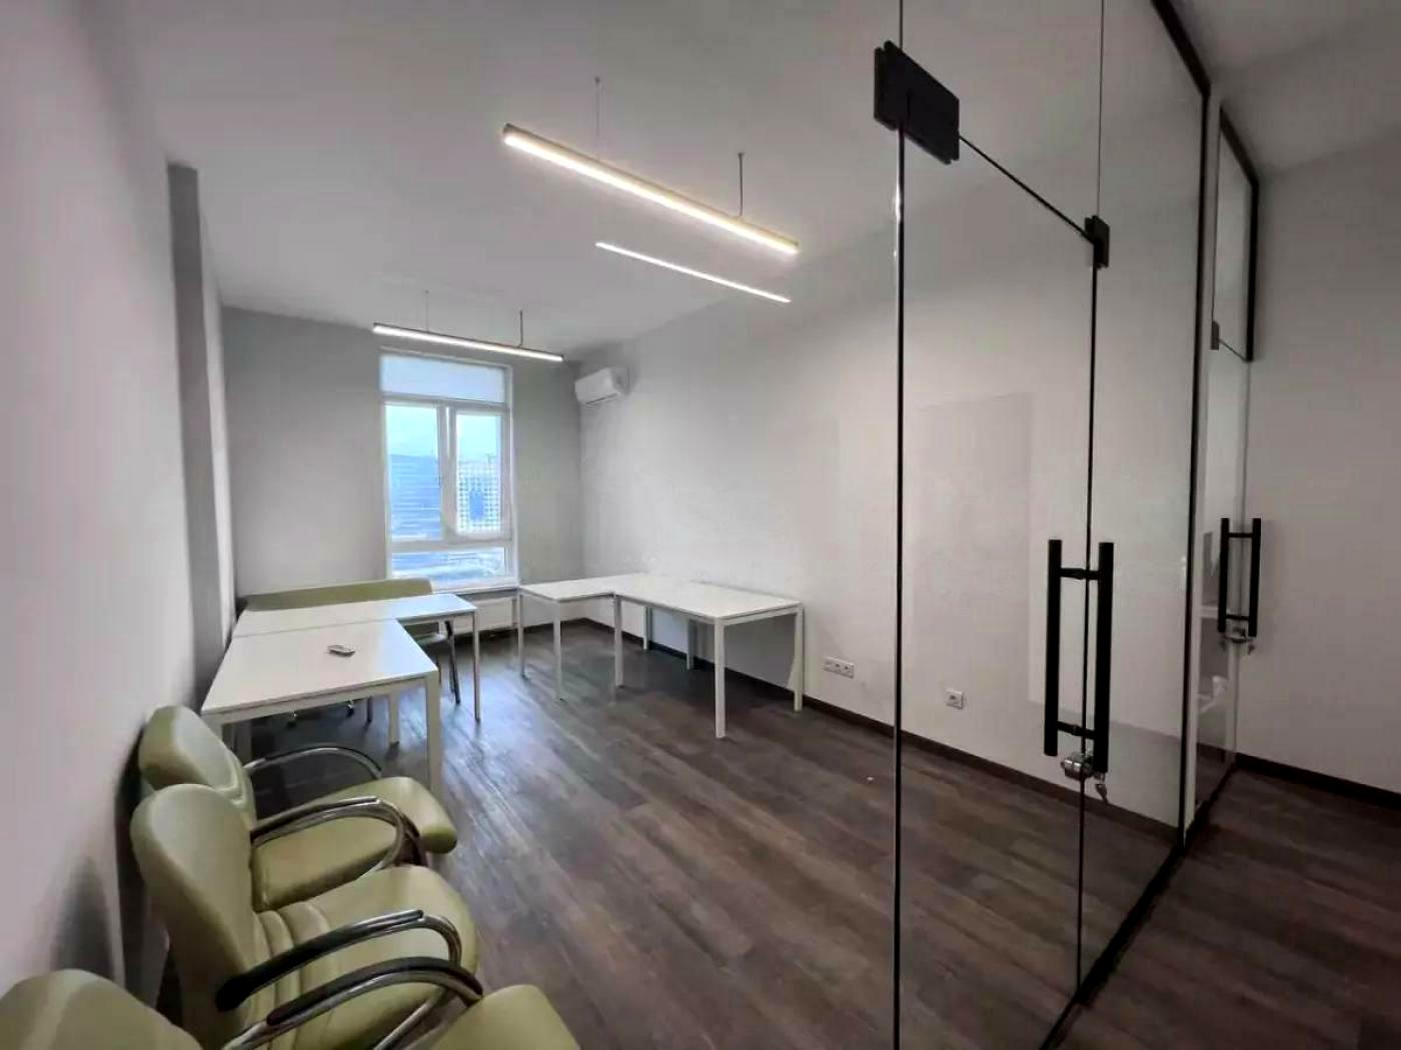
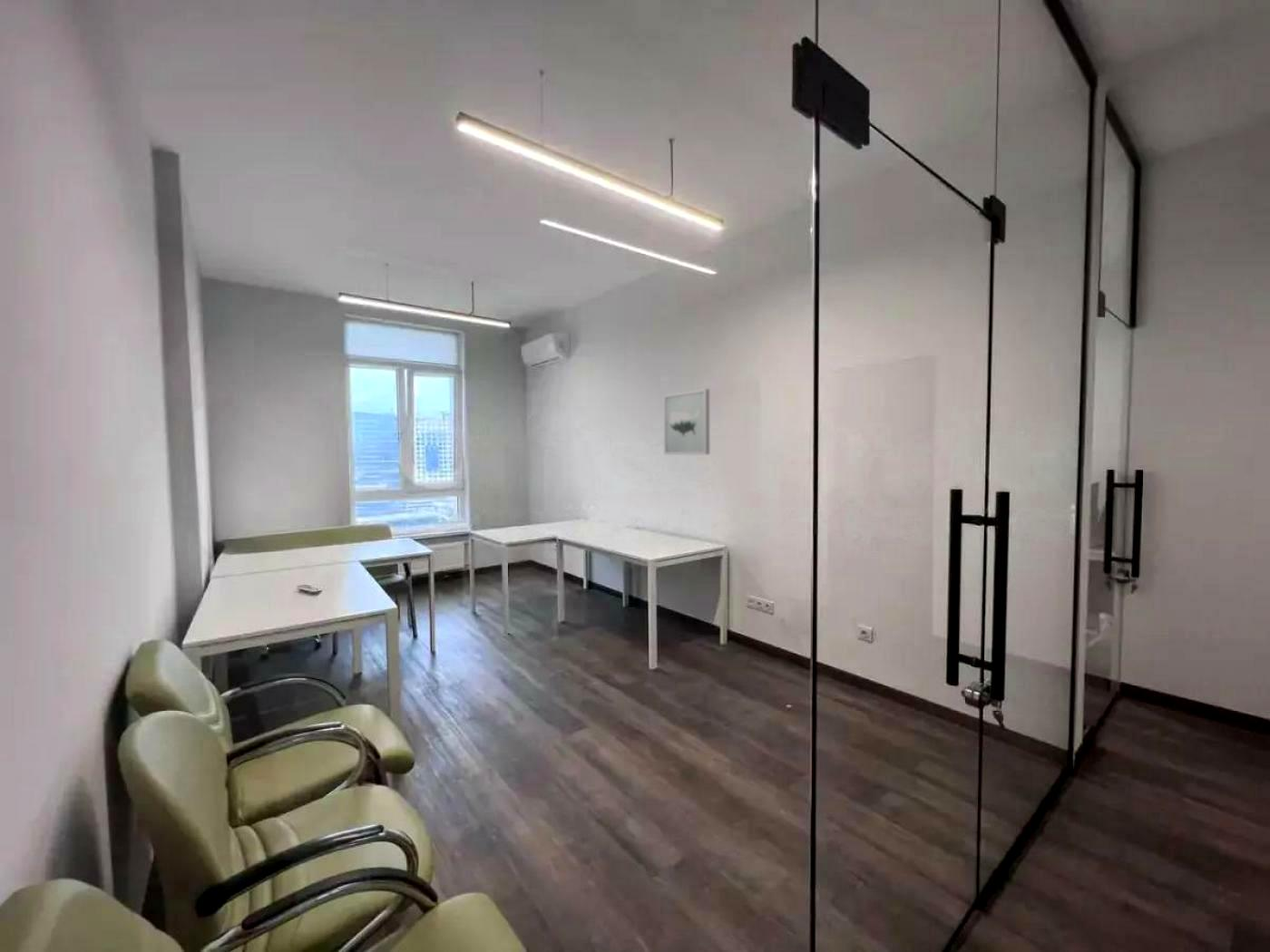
+ wall art (685, 423)
